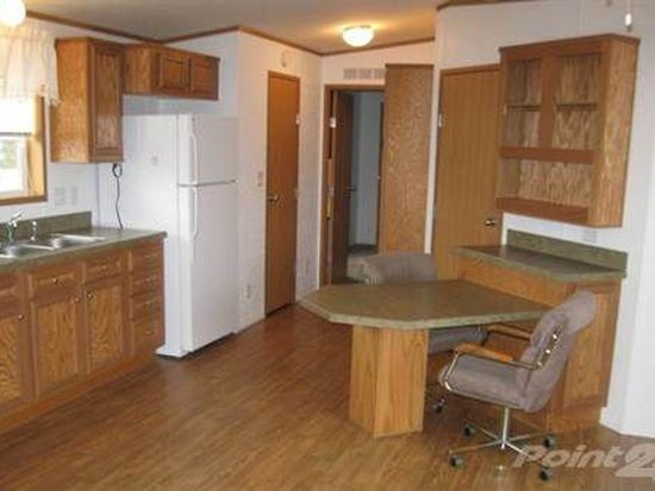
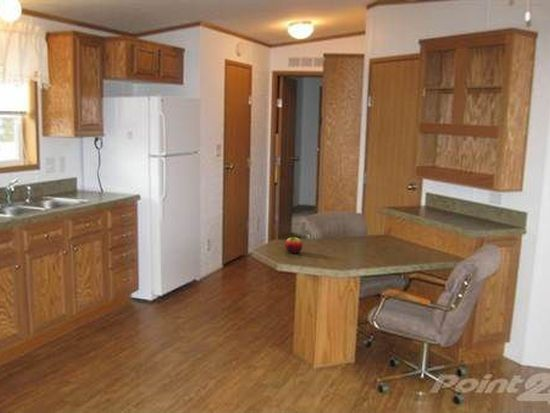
+ fruit (293, 244)
